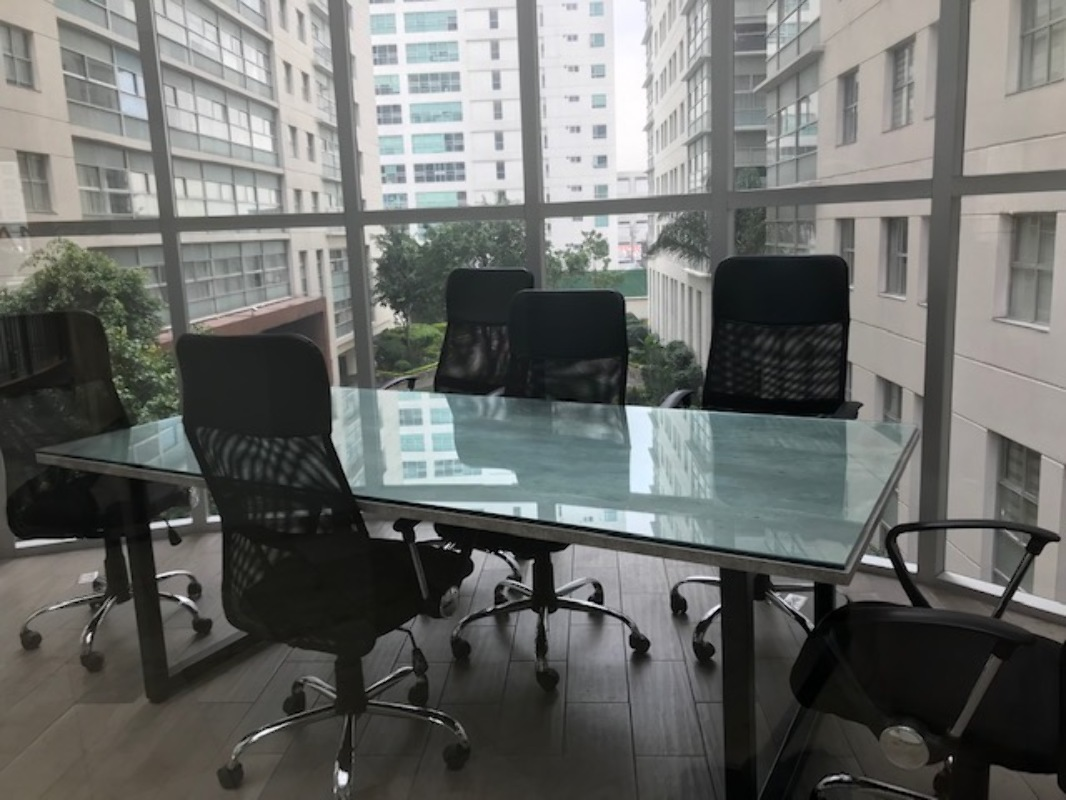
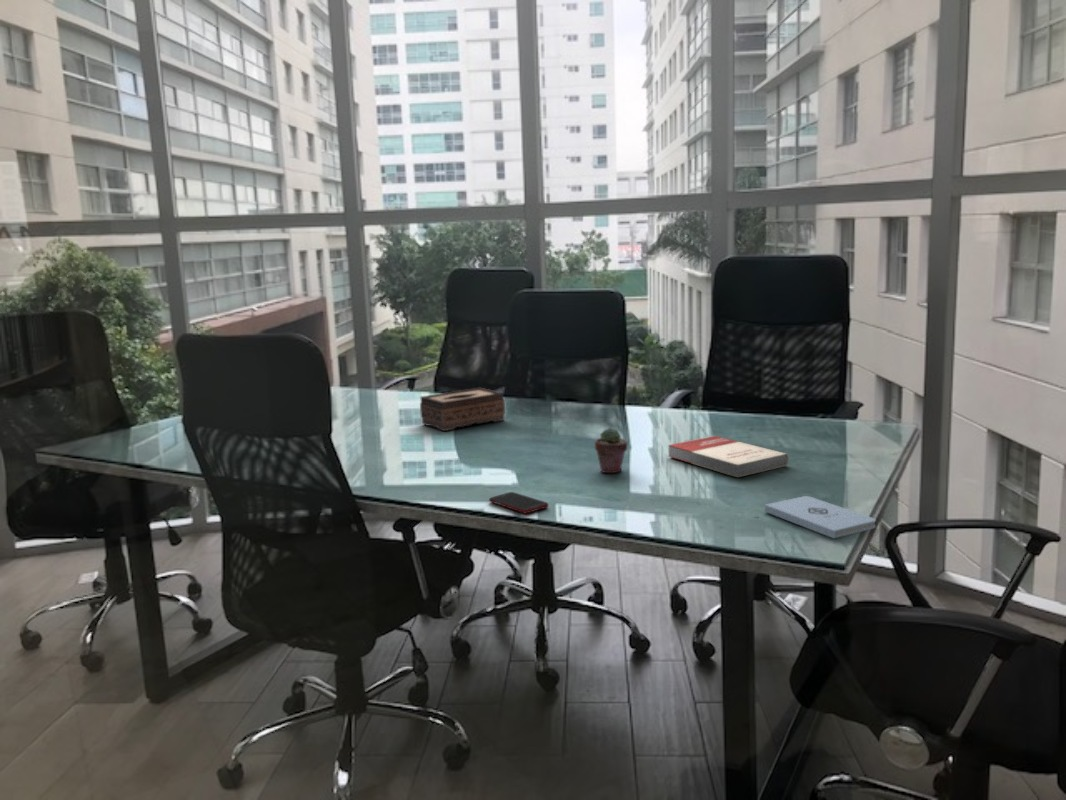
+ notepad (819, 515)
+ tissue box (462, 408)
+ cell phone (518, 502)
+ book (726, 454)
+ potted succulent (610, 449)
